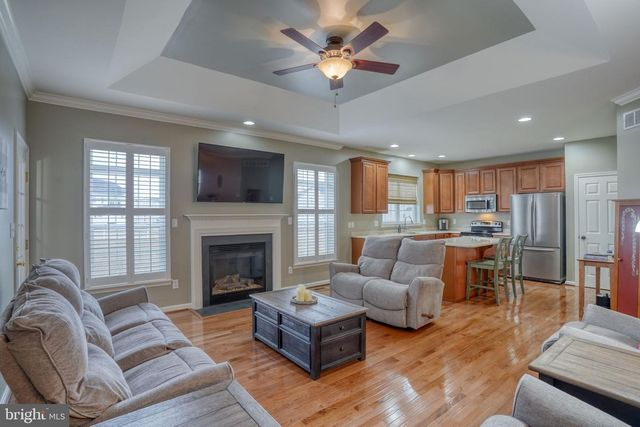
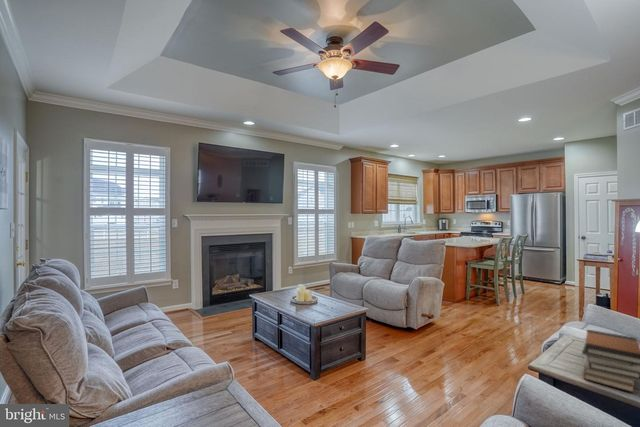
+ book stack (610, 357)
